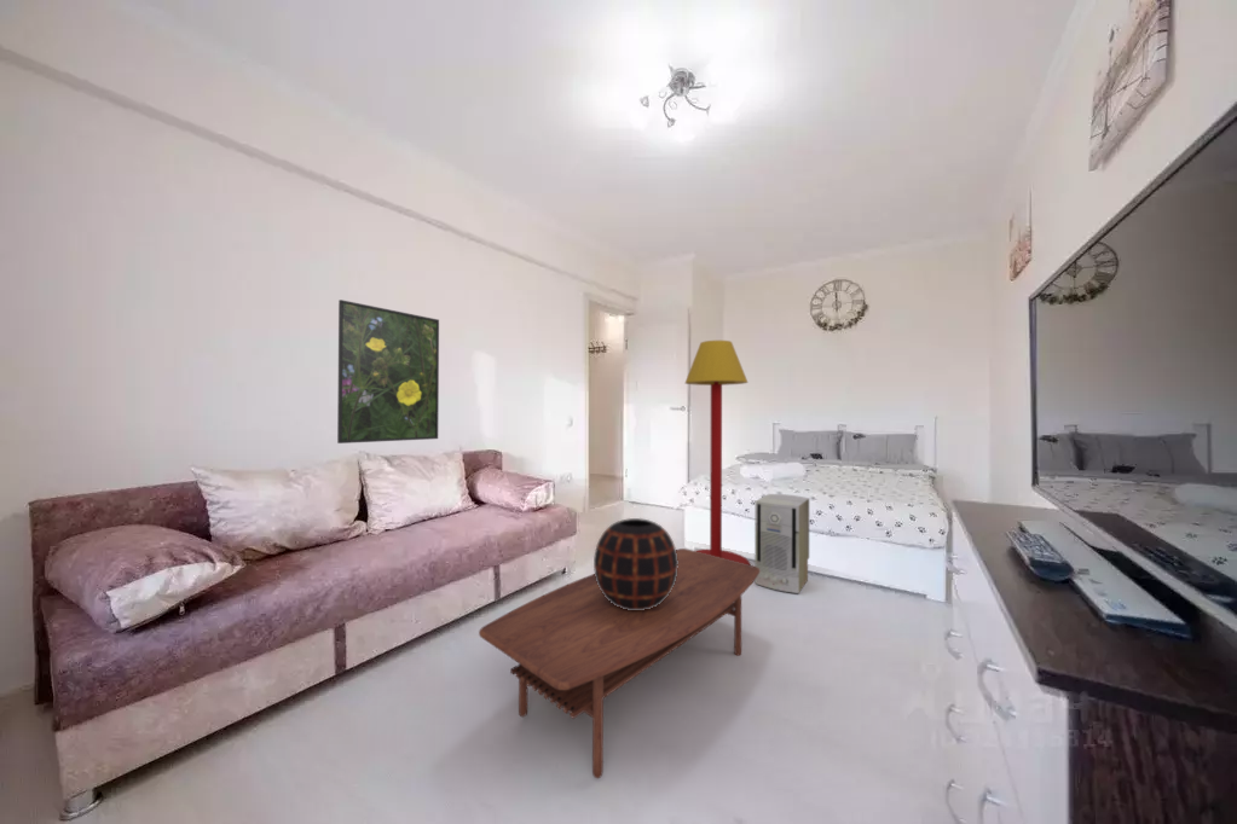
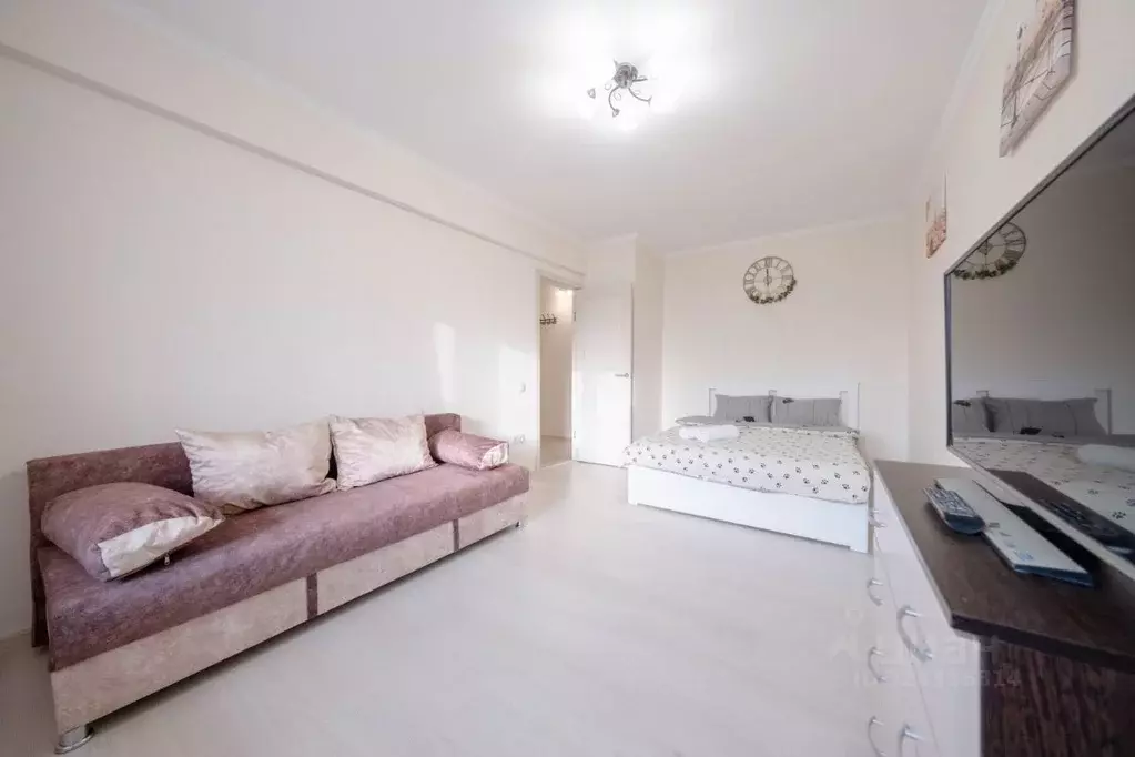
- coffee table (642, 637)
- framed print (393, 375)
- decorative vase (635, 561)
- air purifier (782, 539)
- floor lamp (716, 454)
